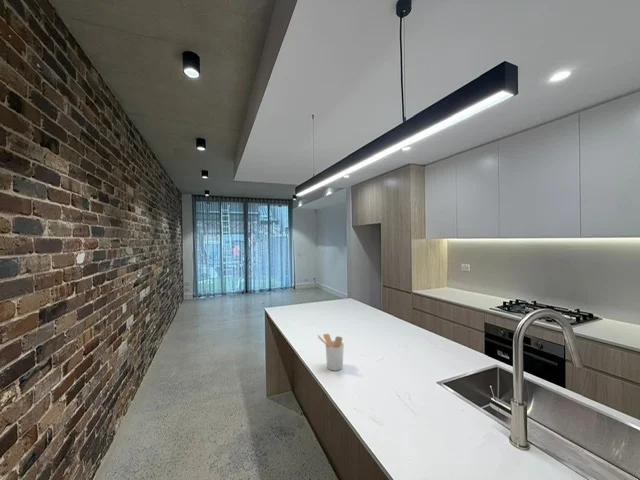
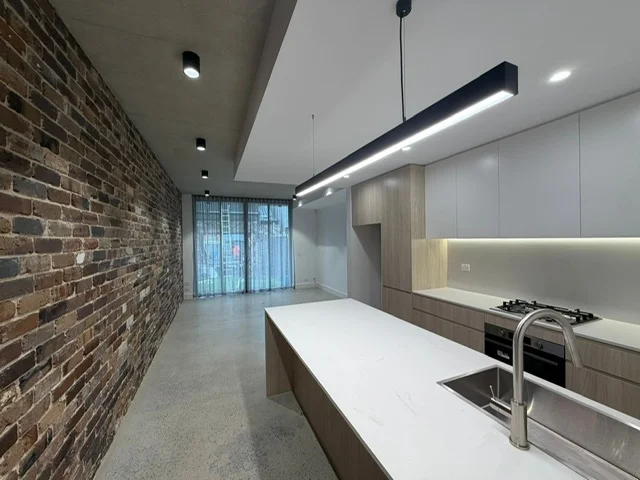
- utensil holder (330, 350)
